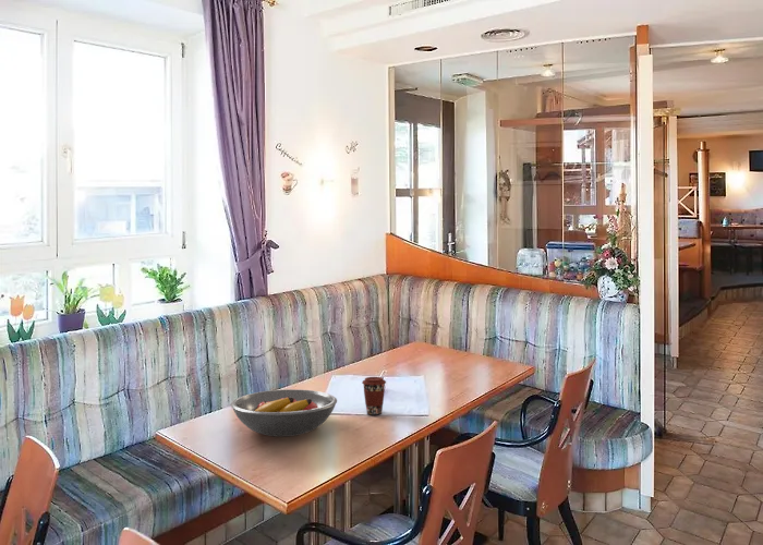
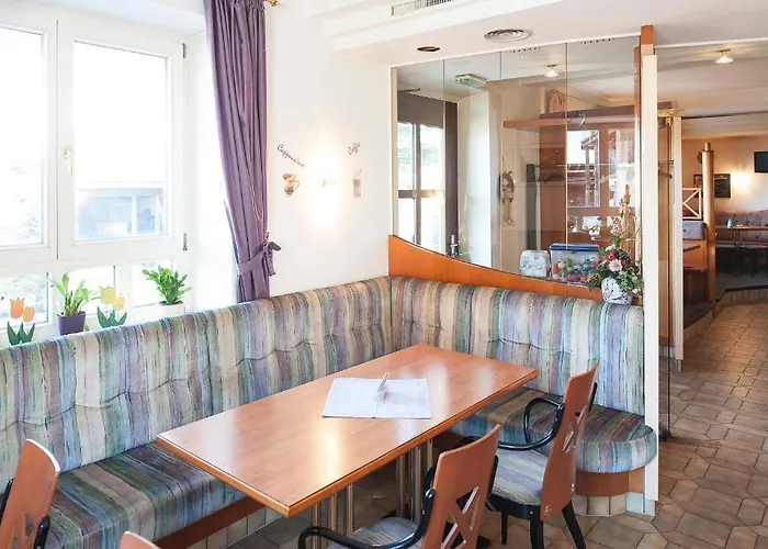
- coffee cup (374, 396)
- fruit bowl (284, 411)
